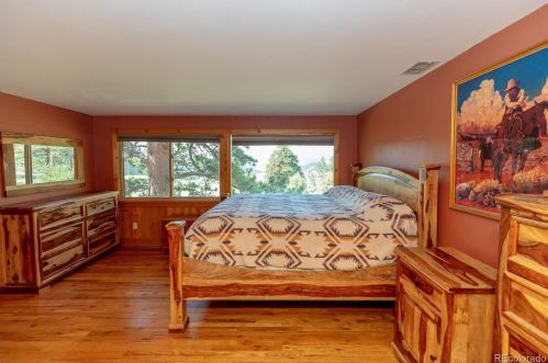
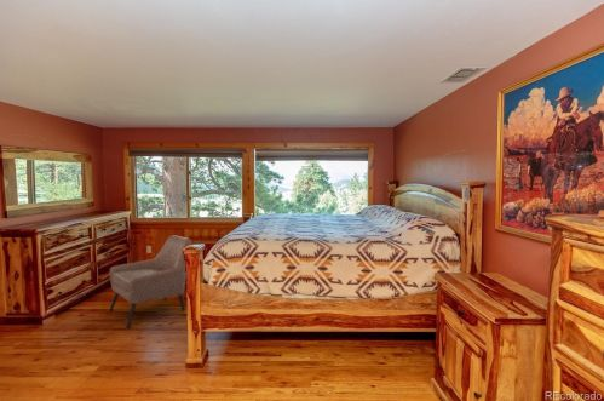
+ armchair (151, 275)
